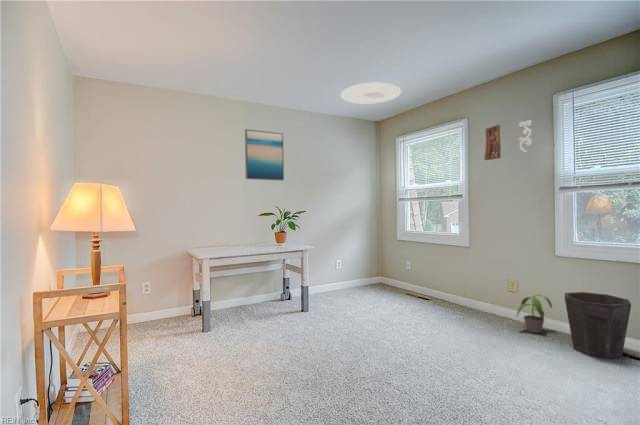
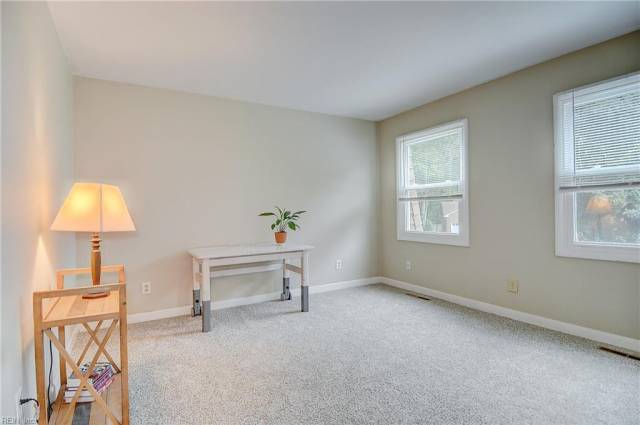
- ceiling light (370, 91)
- potted plant (533, 313)
- waste bin (596, 324)
- wall art (264, 155)
- wall ornament (499, 140)
